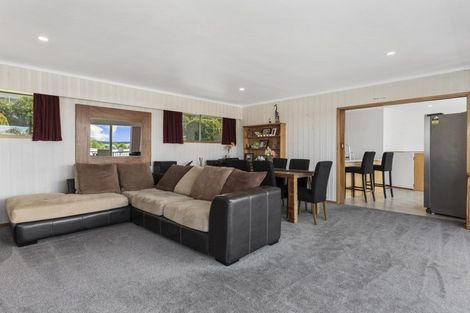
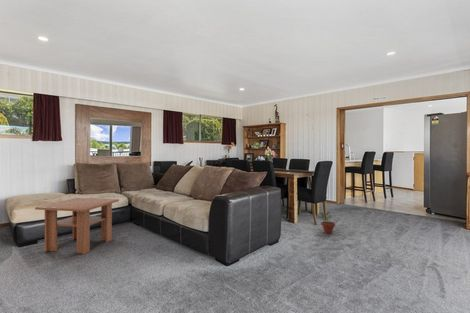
+ potted plant (327, 221)
+ coffee table (80, 224)
